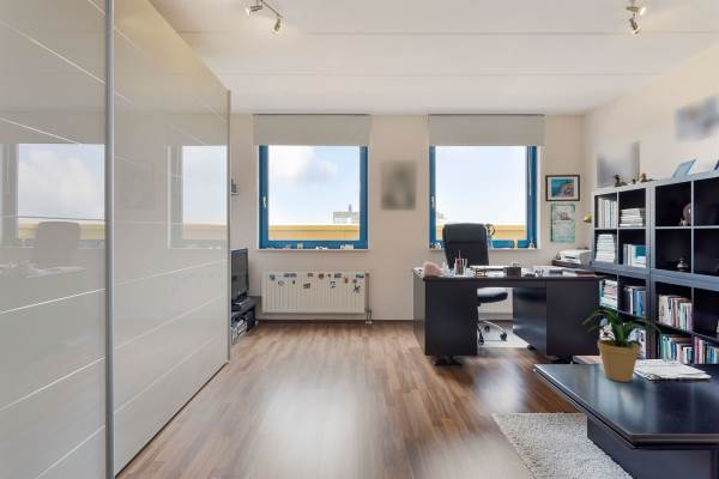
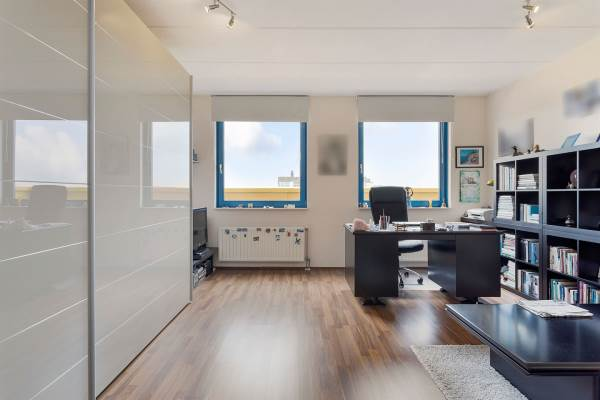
- potted plant (617, 345)
